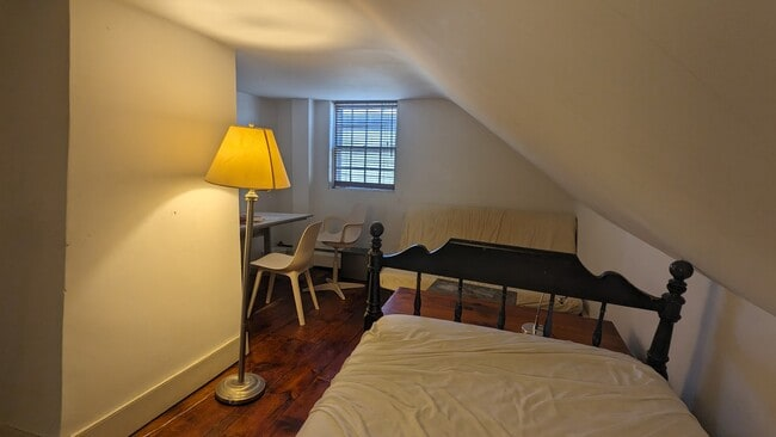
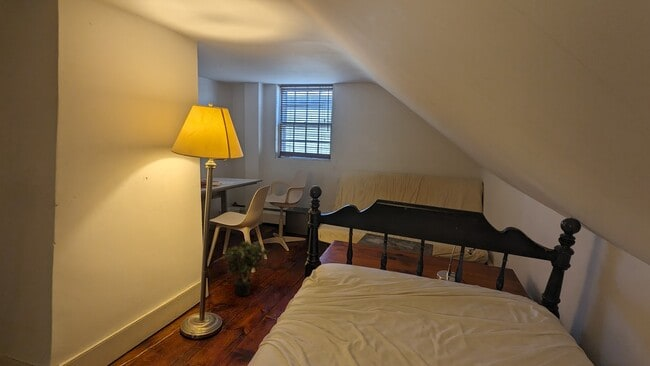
+ potted plant (247, 267)
